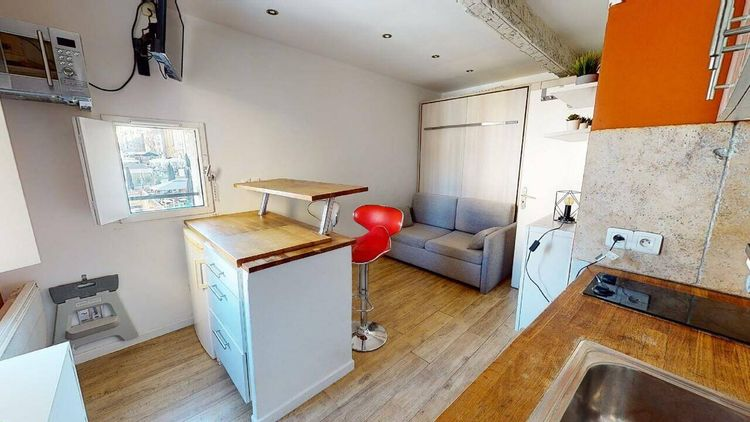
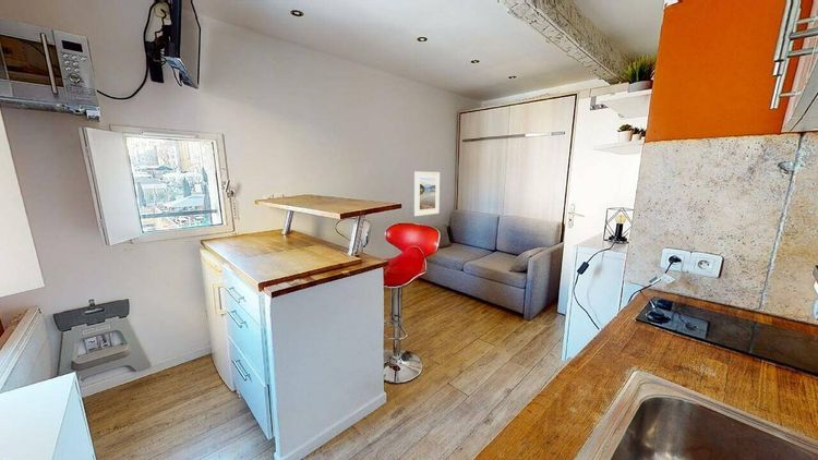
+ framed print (426, 193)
